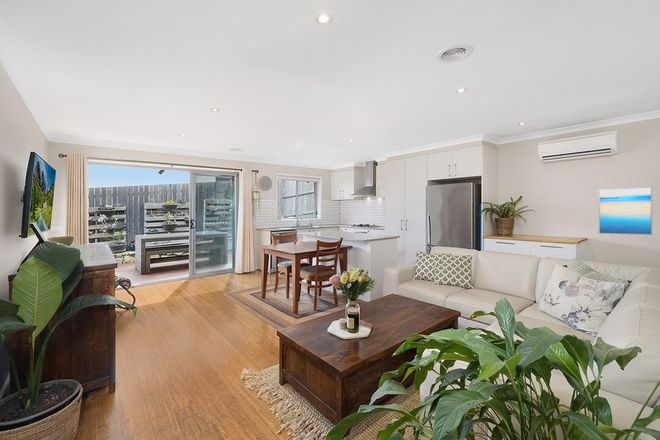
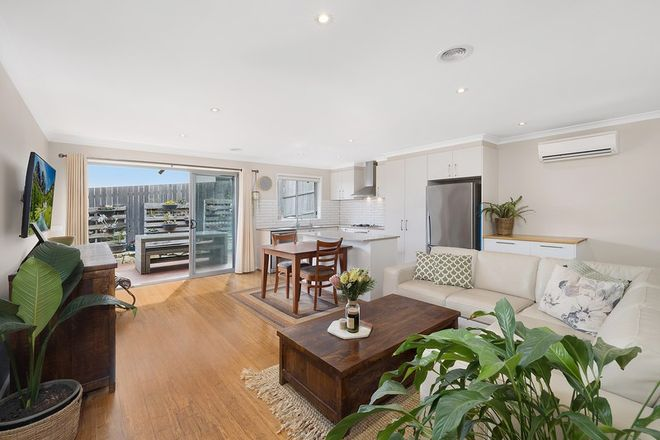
- wall art (624, 211)
